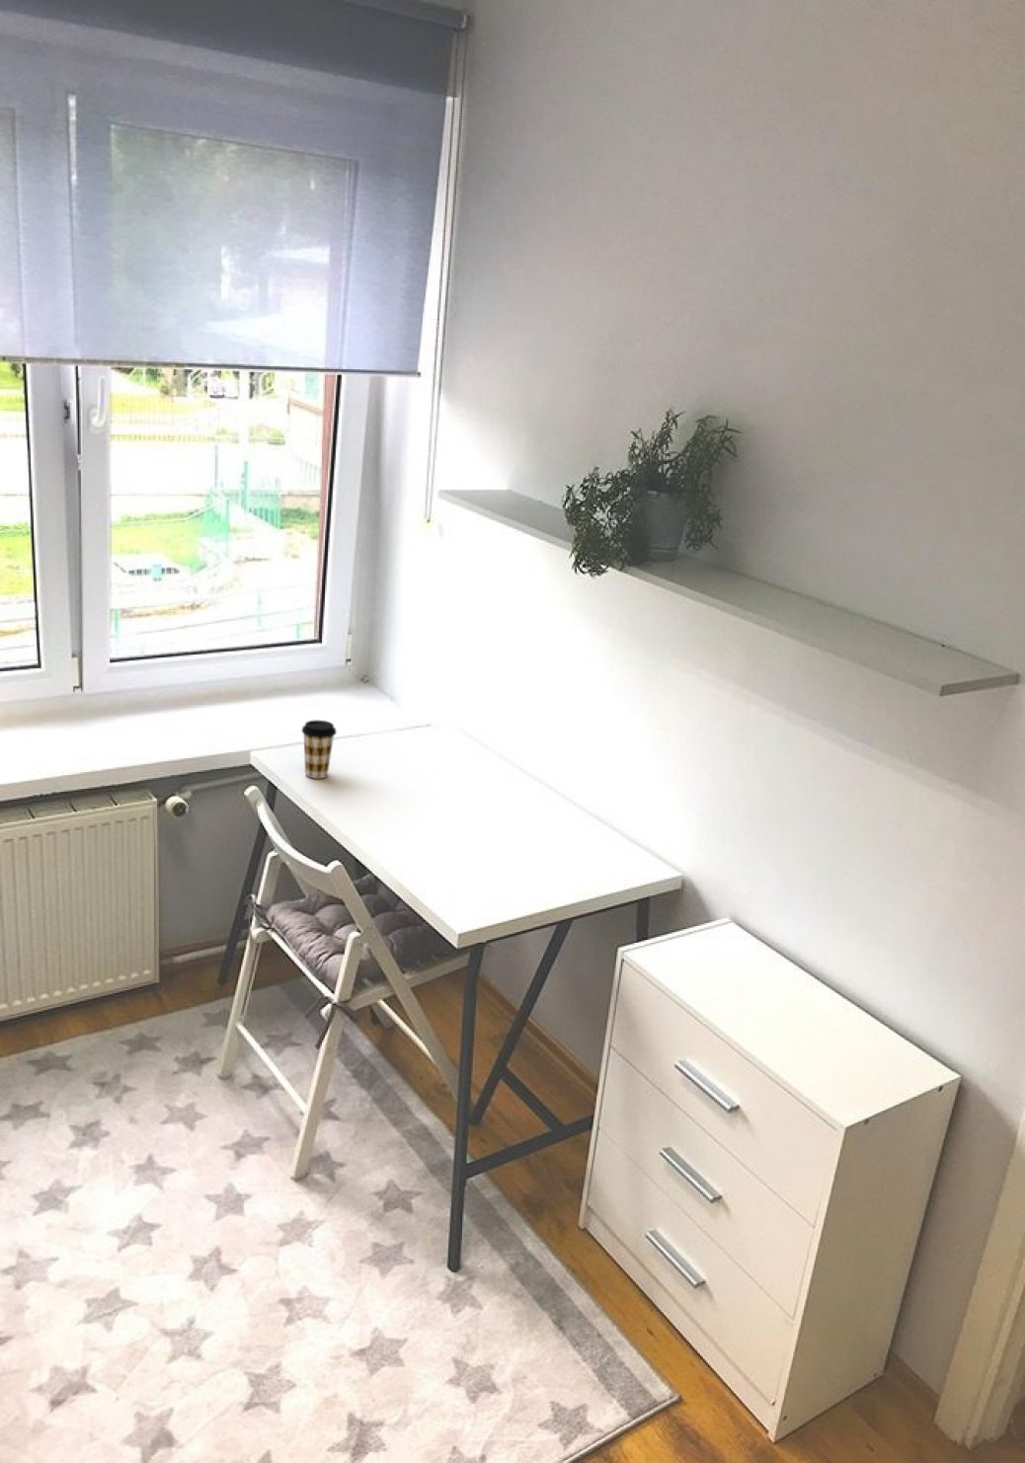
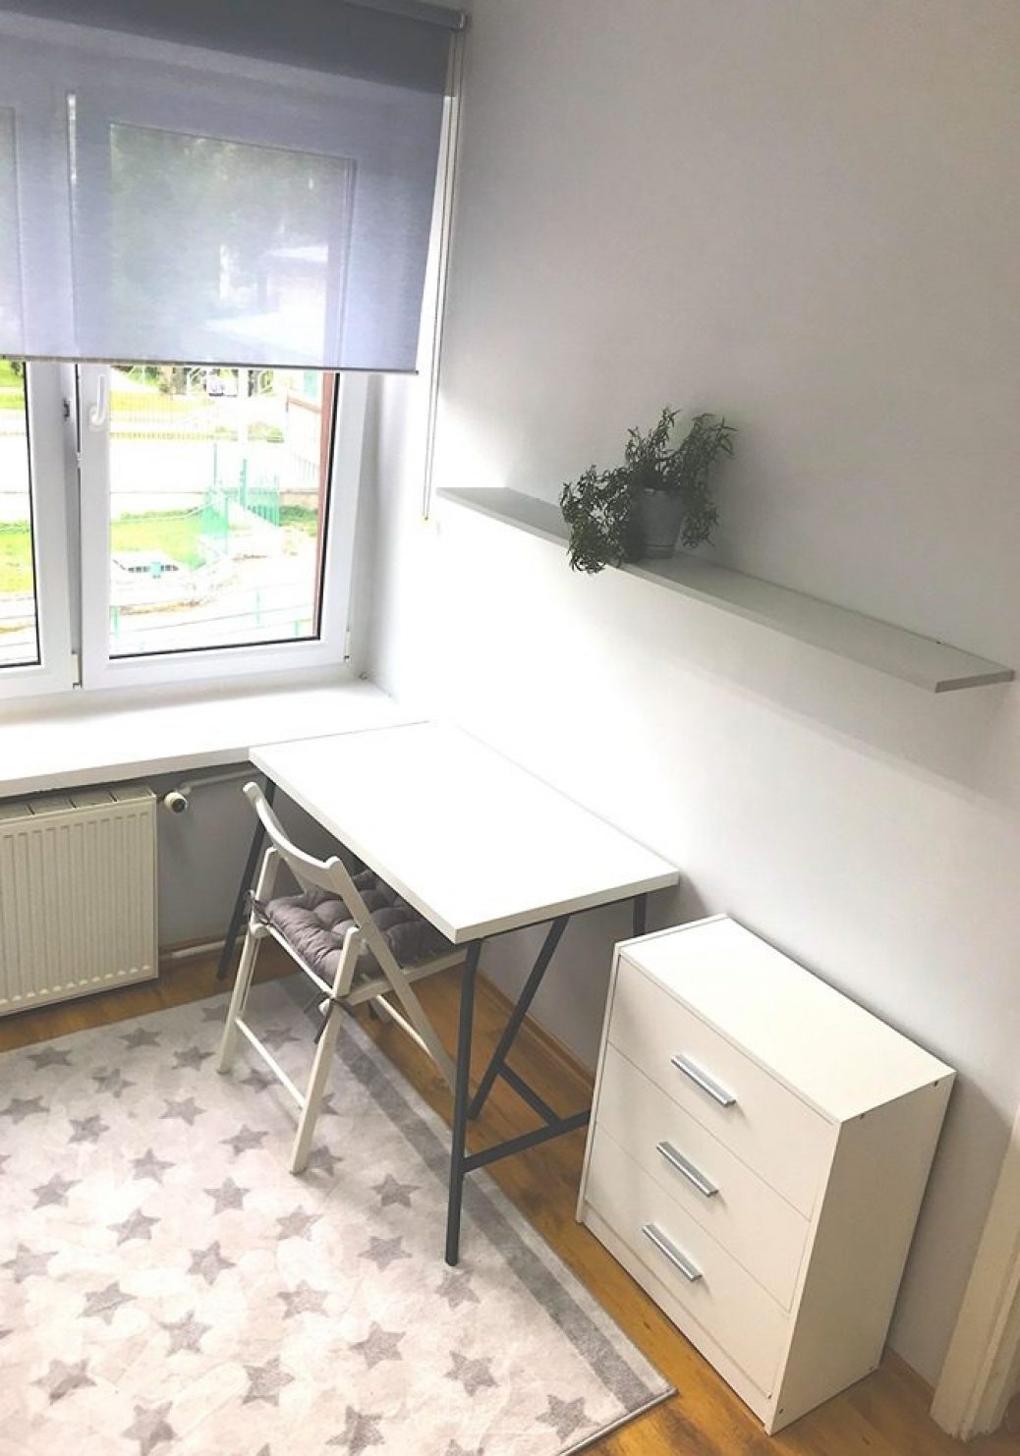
- coffee cup (318, 749)
